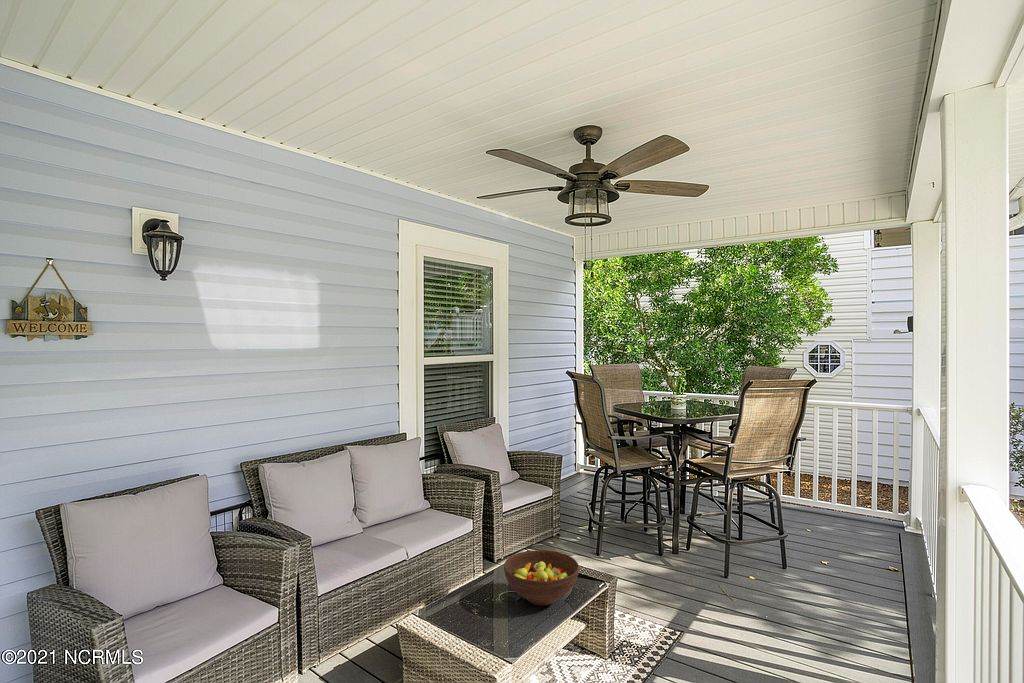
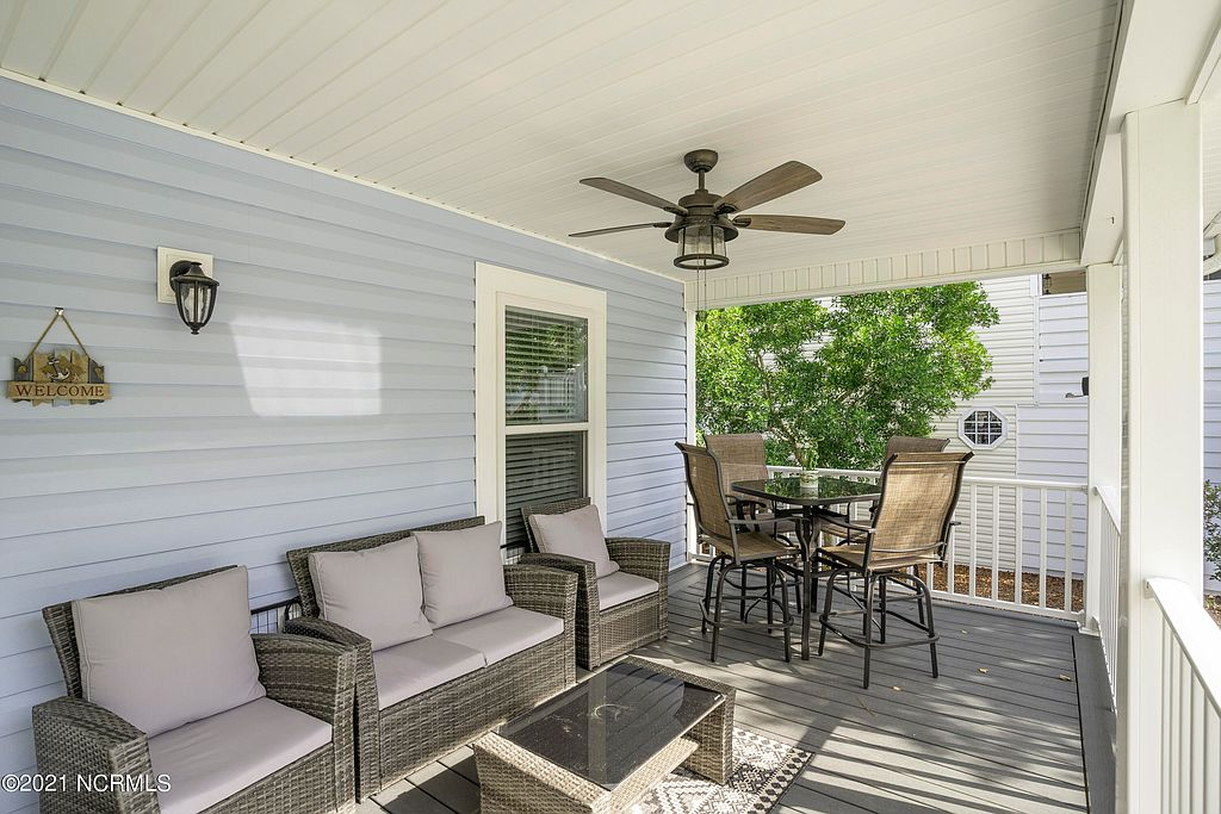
- fruit bowl (541, 581)
